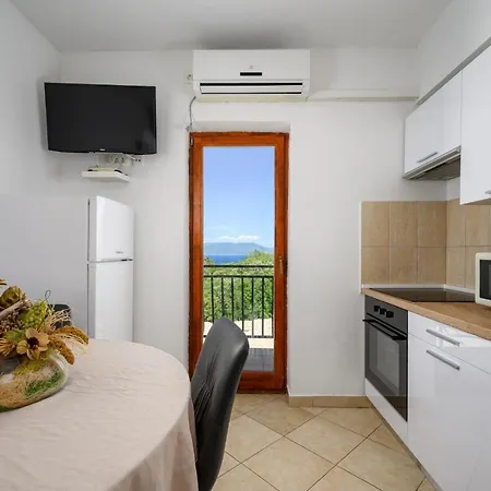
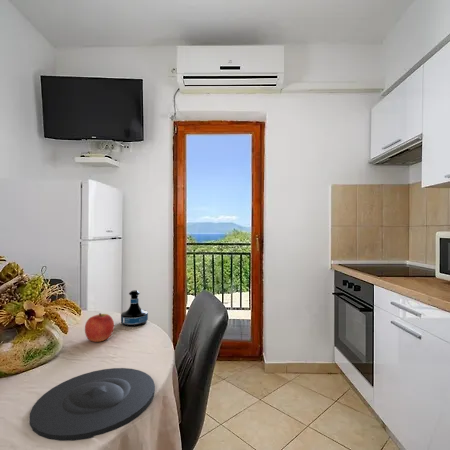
+ apple (99, 325)
+ plate (97, 394)
+ tequila bottle (134, 306)
